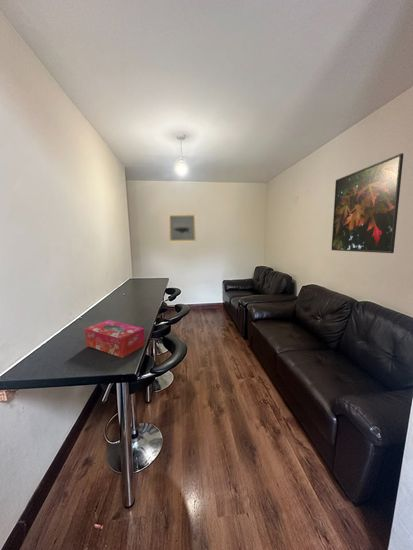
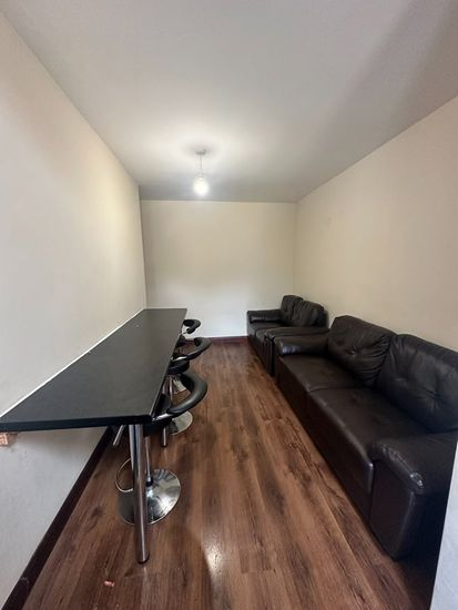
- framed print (360, 211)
- wall art (182, 228)
- tissue box (114, 337)
